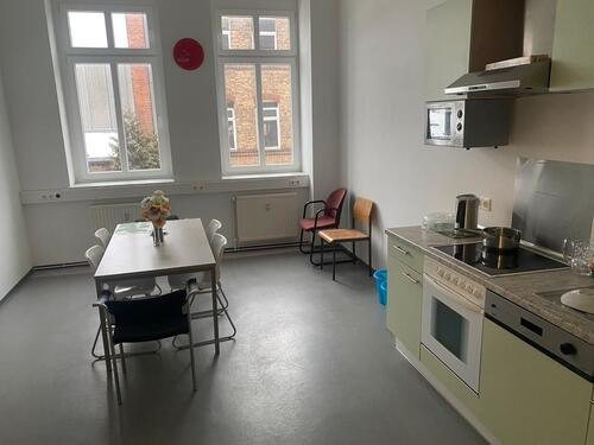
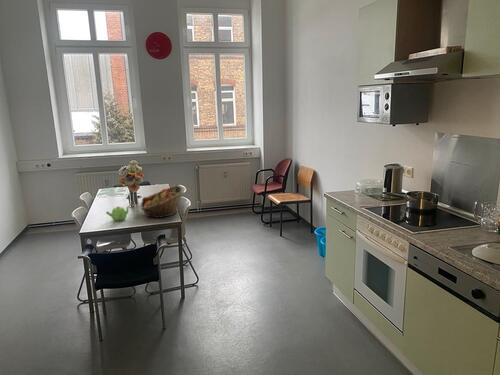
+ fruit basket (162, 201)
+ teapot (118, 213)
